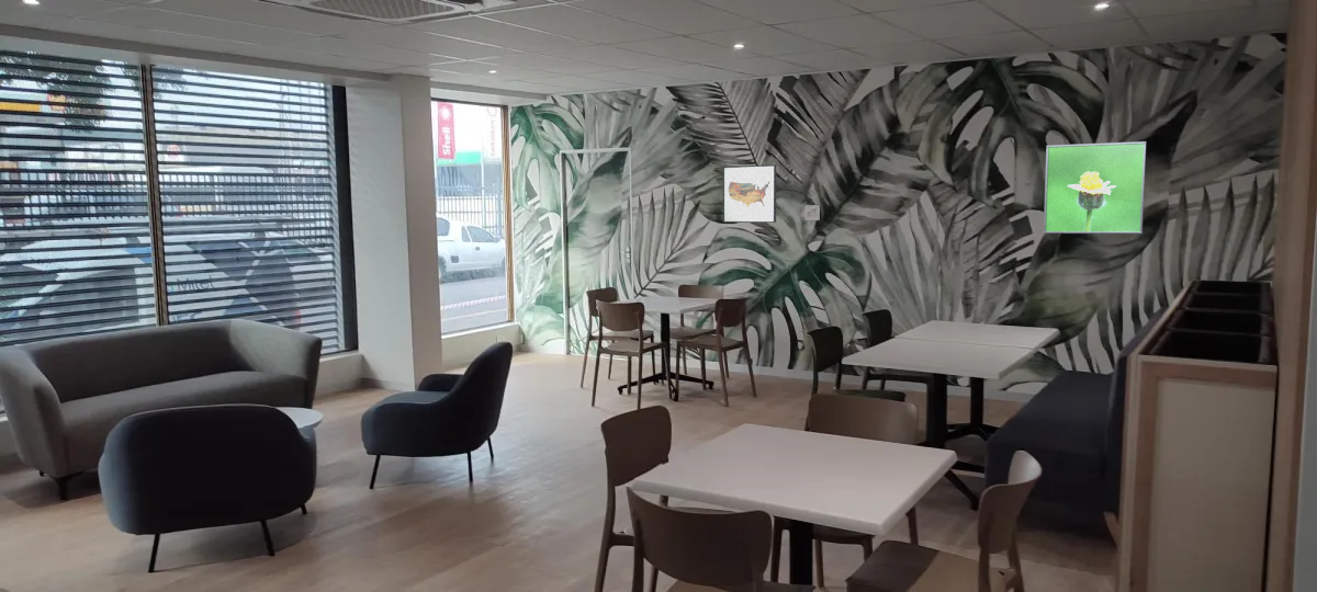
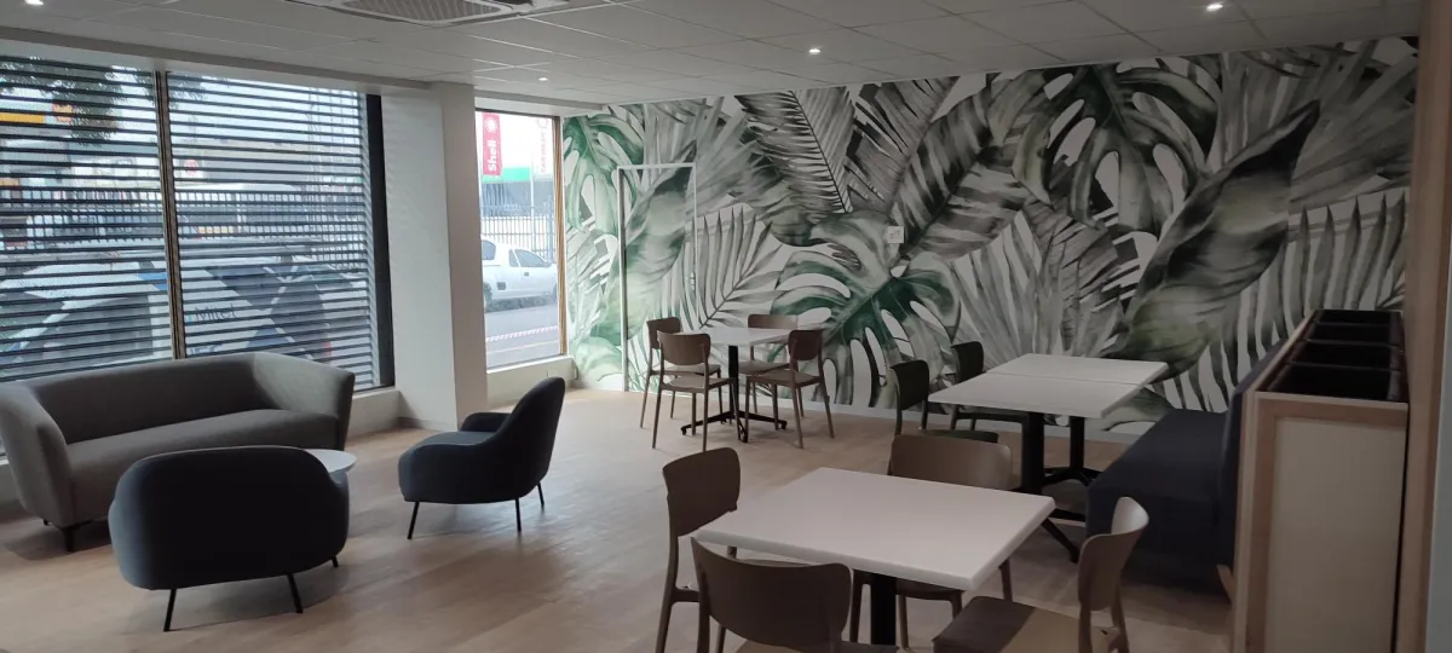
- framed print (1093, 189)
- wall art (748, 194)
